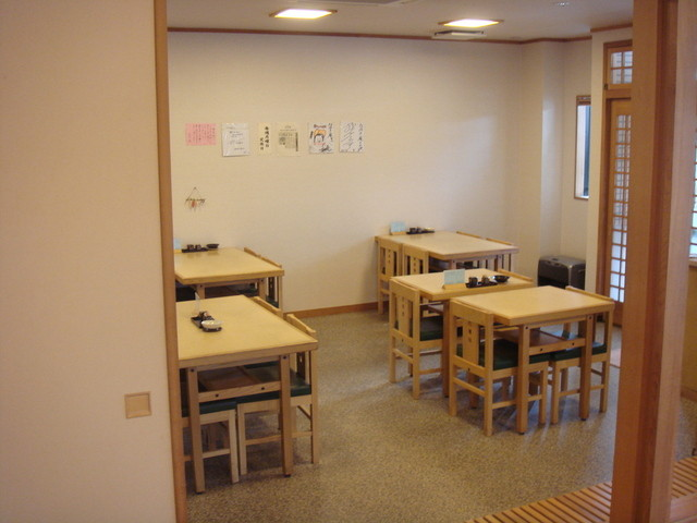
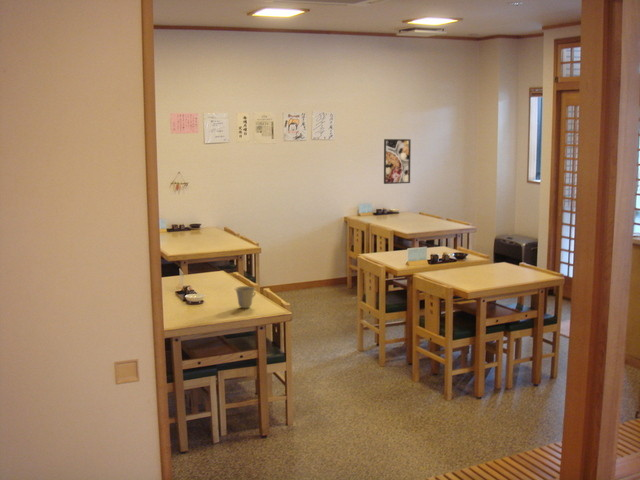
+ cup (245, 297)
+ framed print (397, 161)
